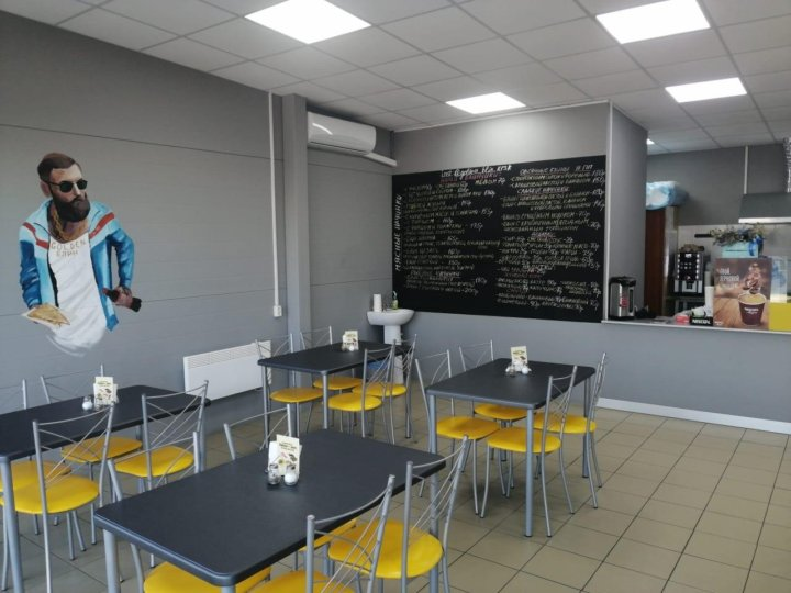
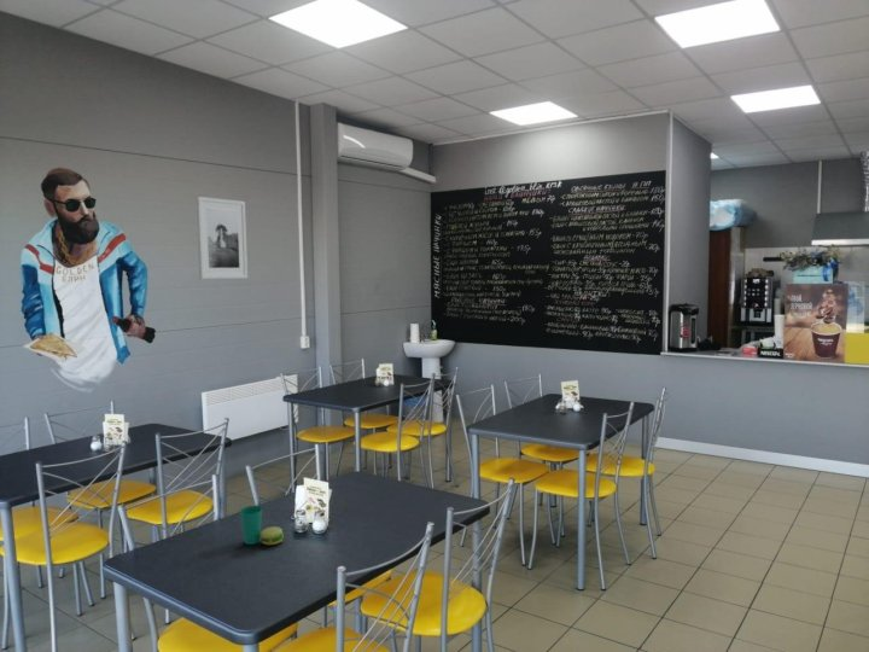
+ cup (259, 525)
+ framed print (222, 239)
